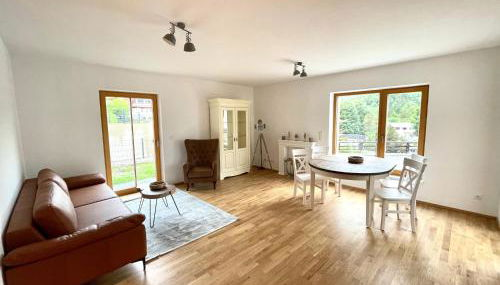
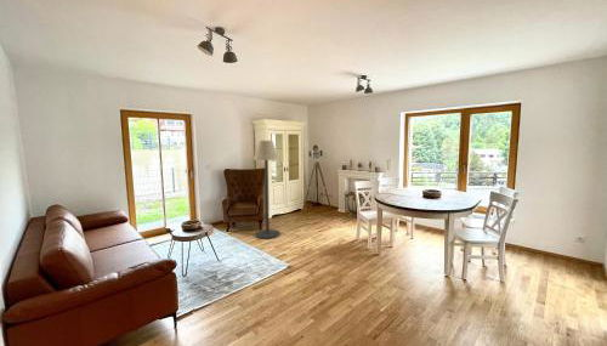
+ floor lamp (266, 188)
